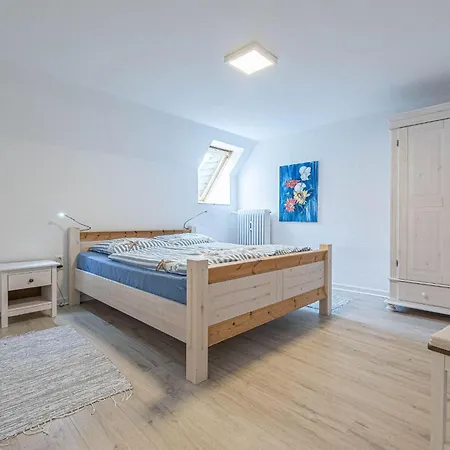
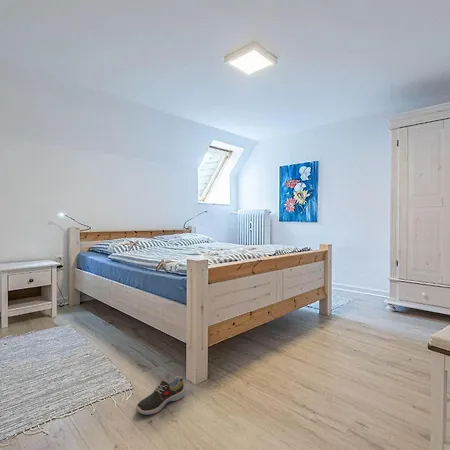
+ shoe (160, 391)
